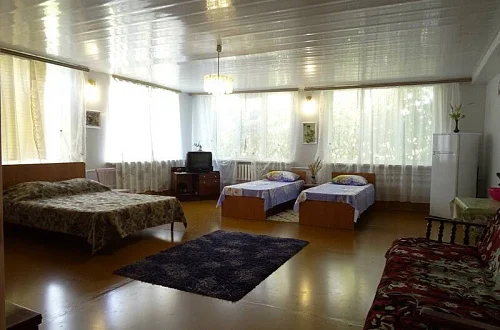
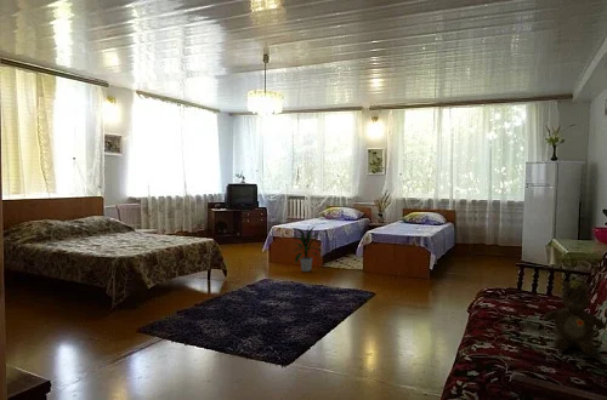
+ indoor plant (305, 247)
+ teddy bear (574, 315)
